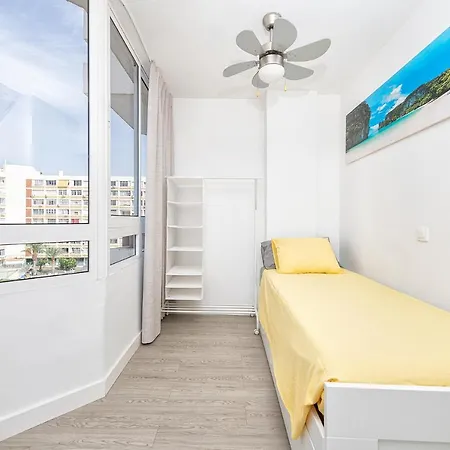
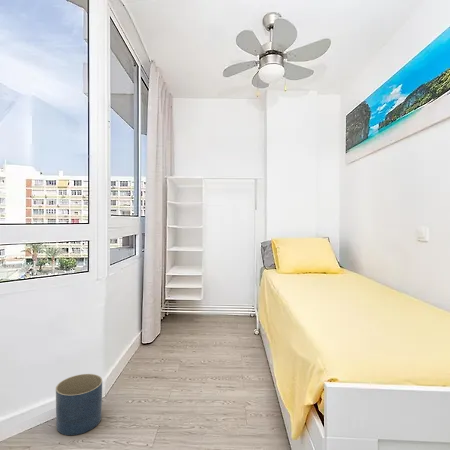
+ planter (79, 403)
